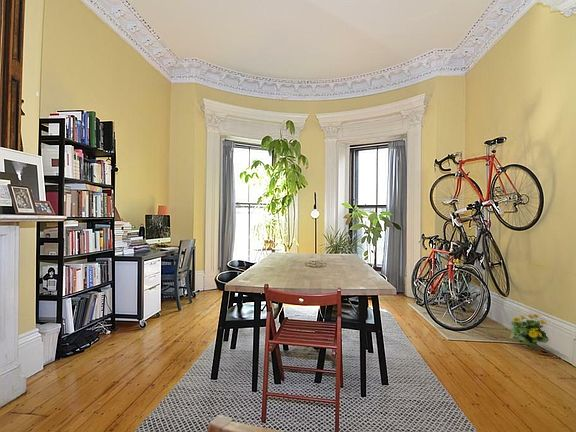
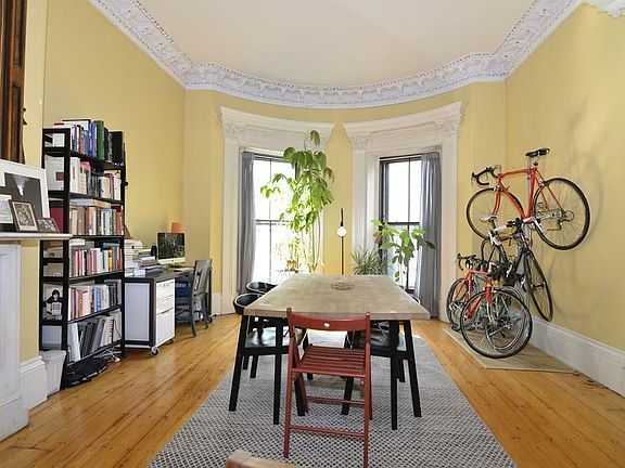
- flowering plant (528, 329)
